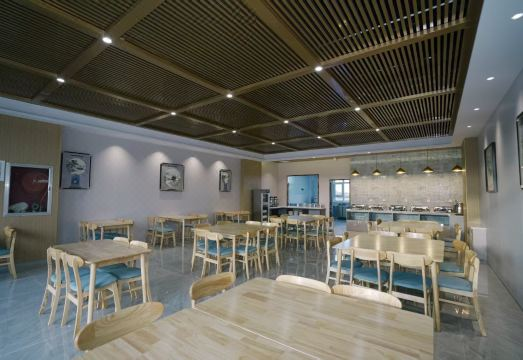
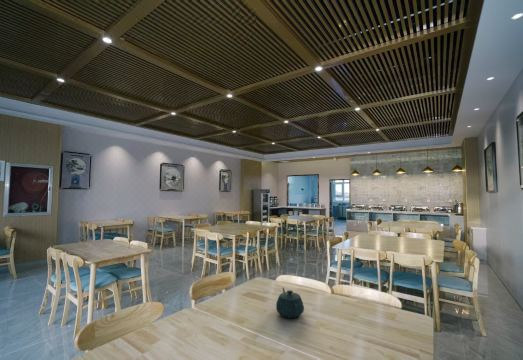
+ teapot (289, 301)
